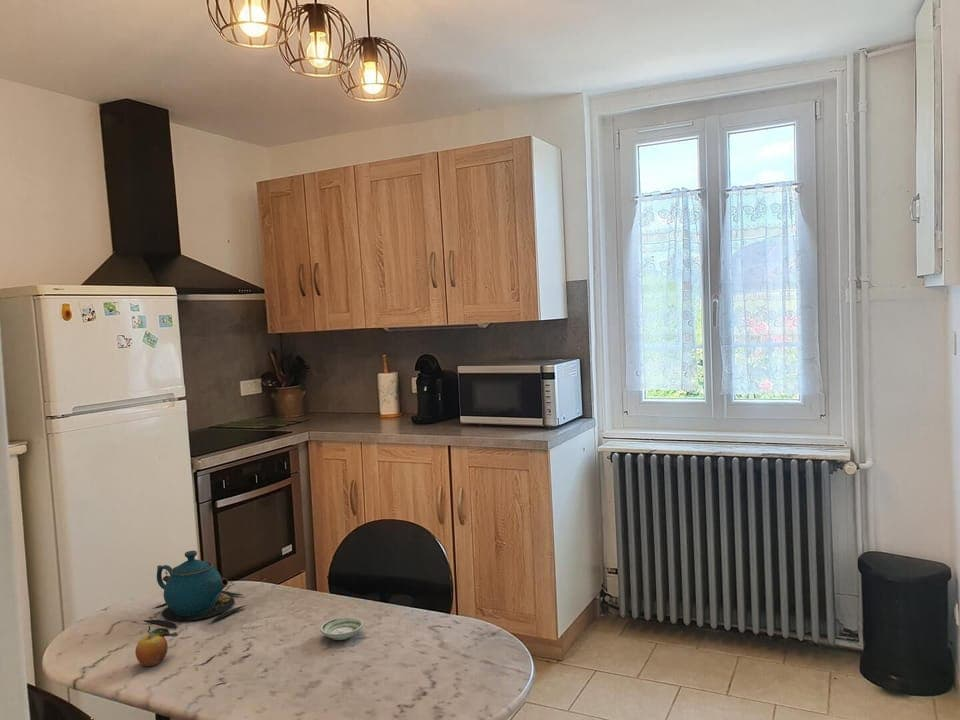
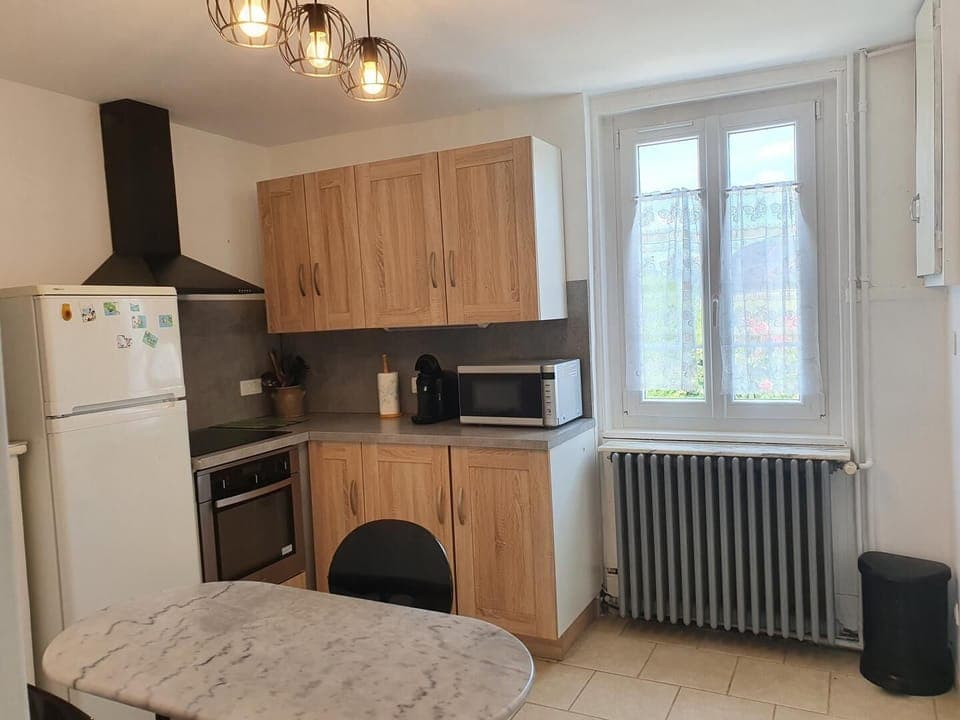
- saucer (342, 630)
- teapot (194, 579)
- fruit (159, 640)
